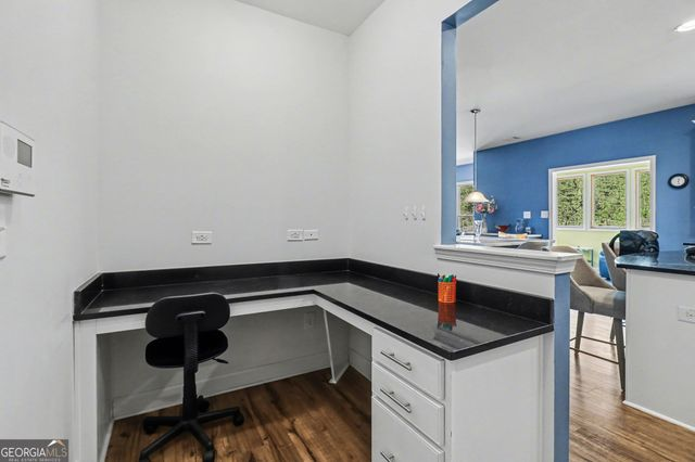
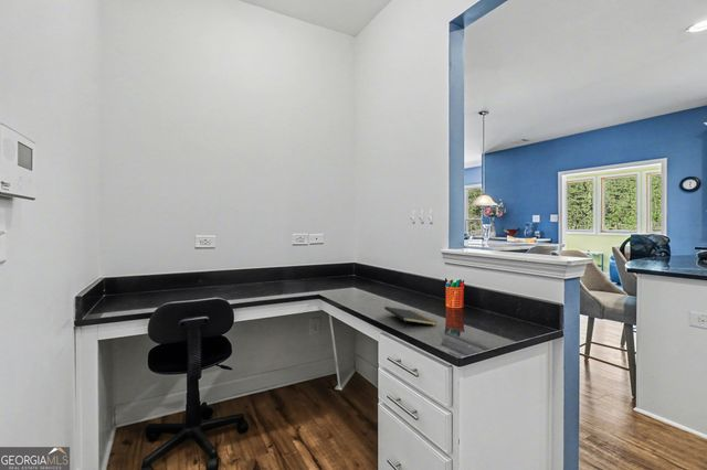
+ notepad (409, 314)
